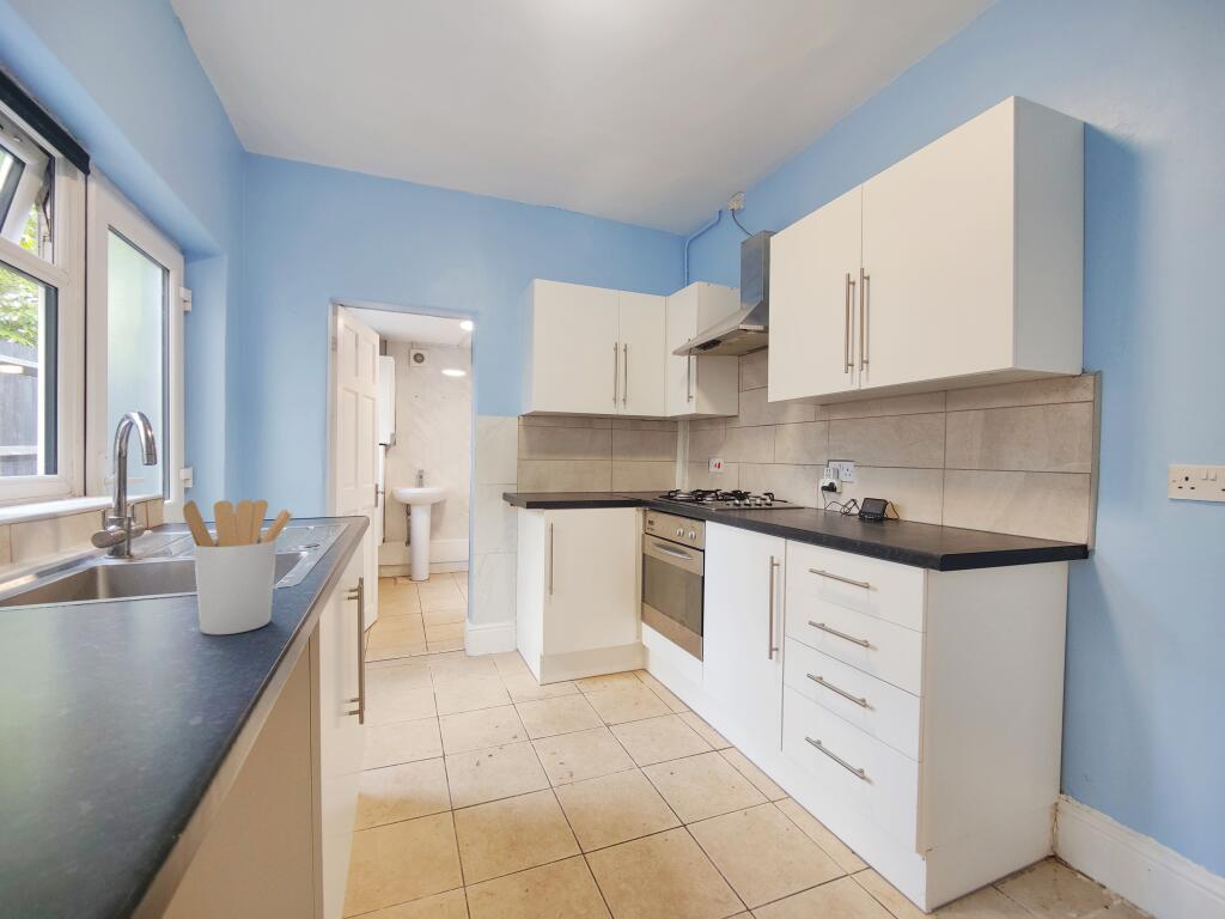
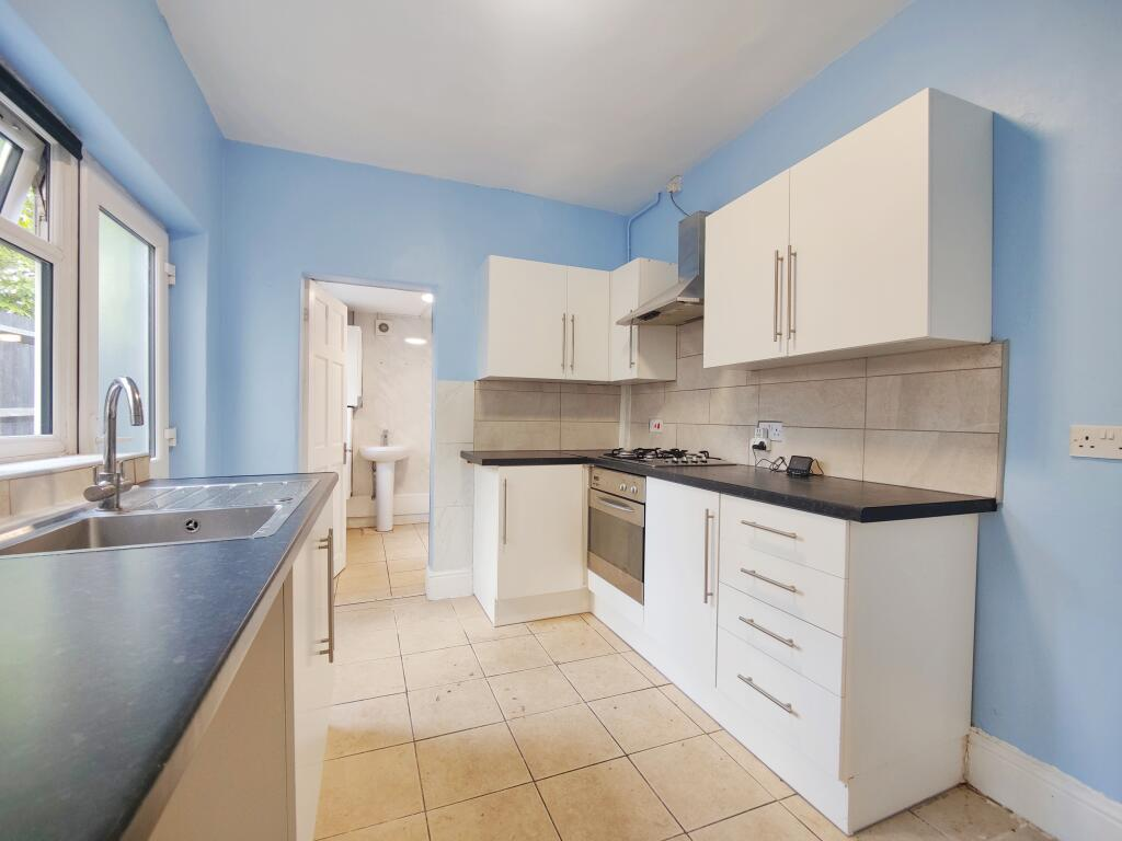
- utensil holder (237, 559)
